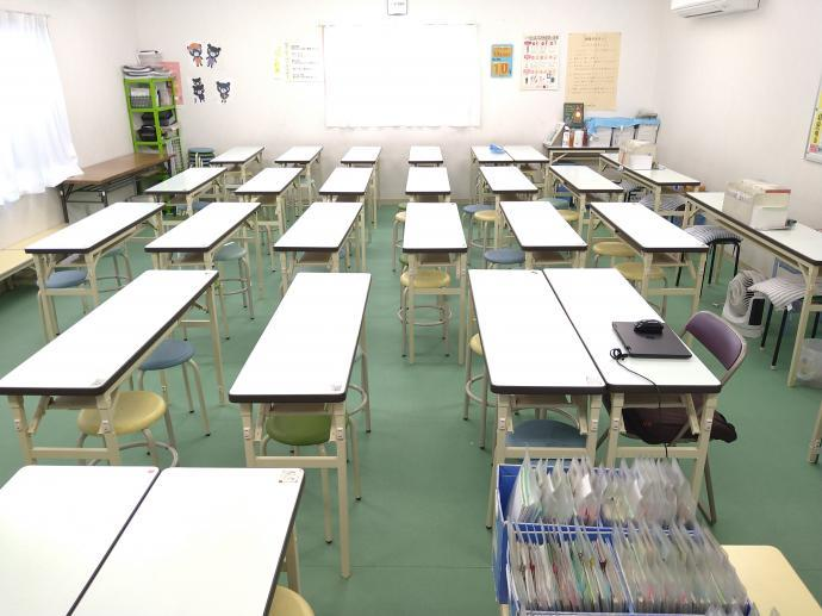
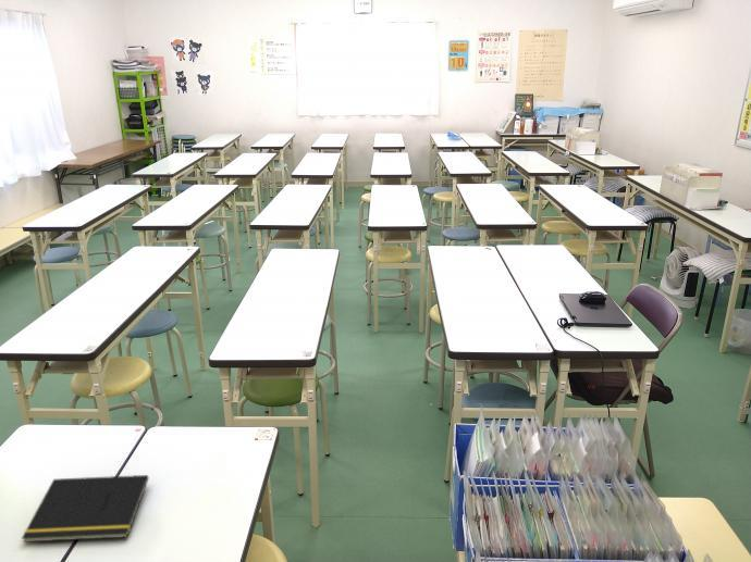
+ notepad (88, 507)
